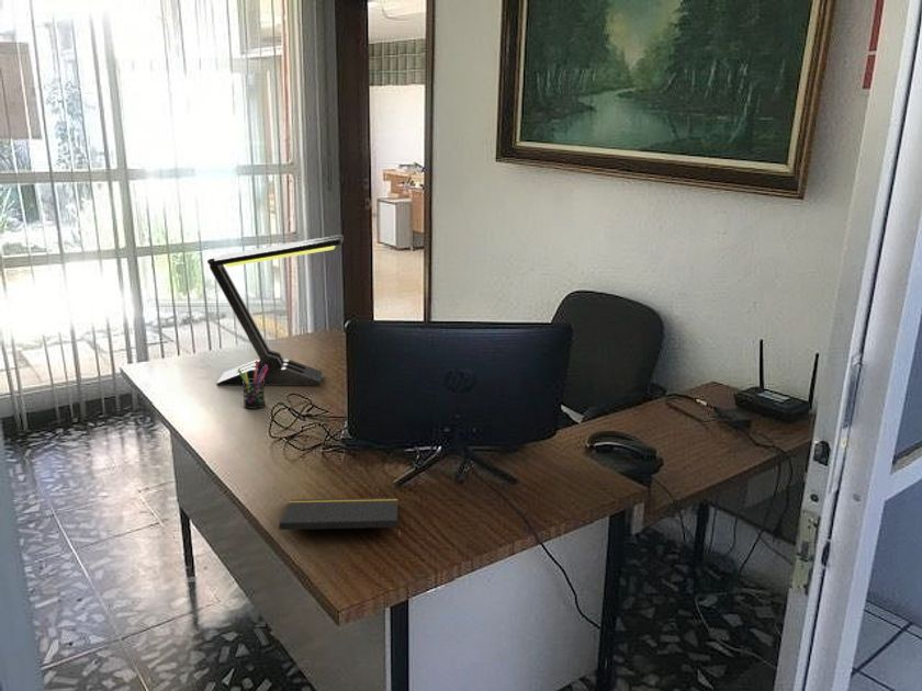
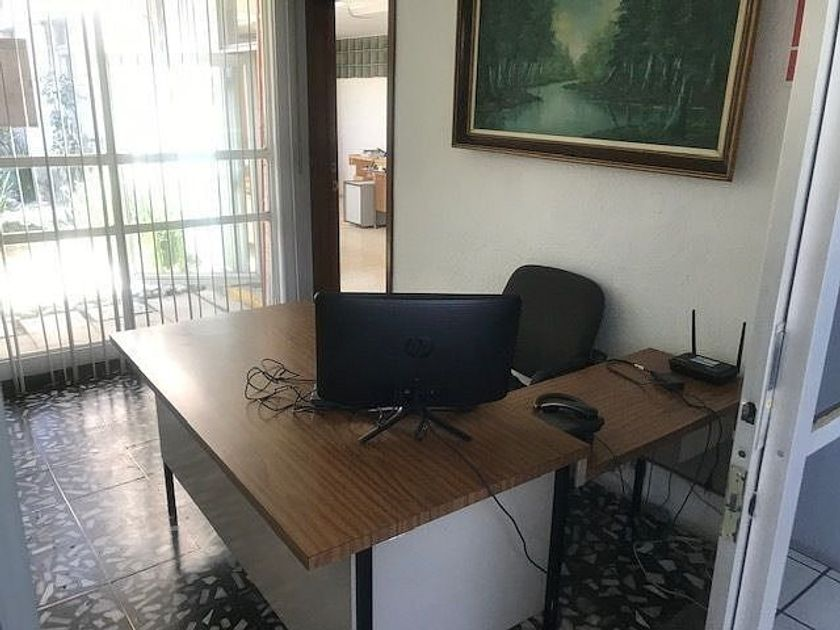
- notepad (341, 512)
- desk lamp (254, 321)
- pen holder (251, 383)
